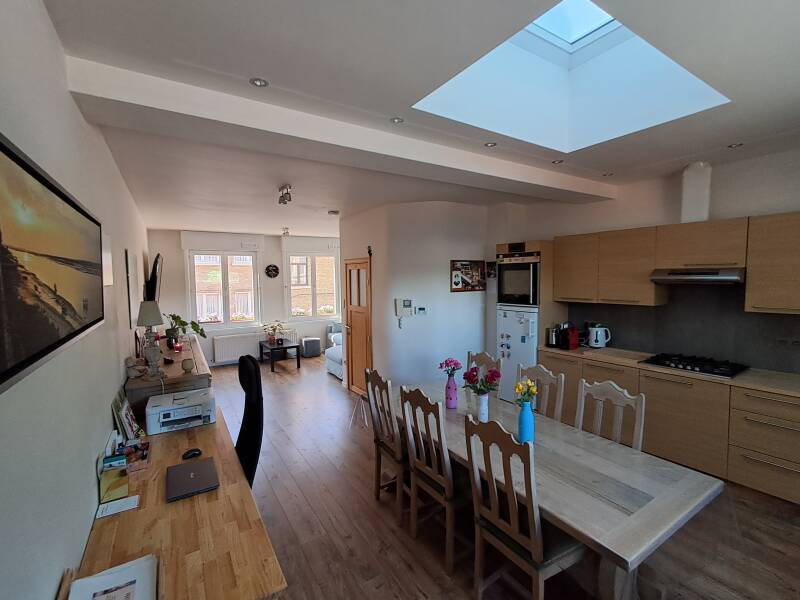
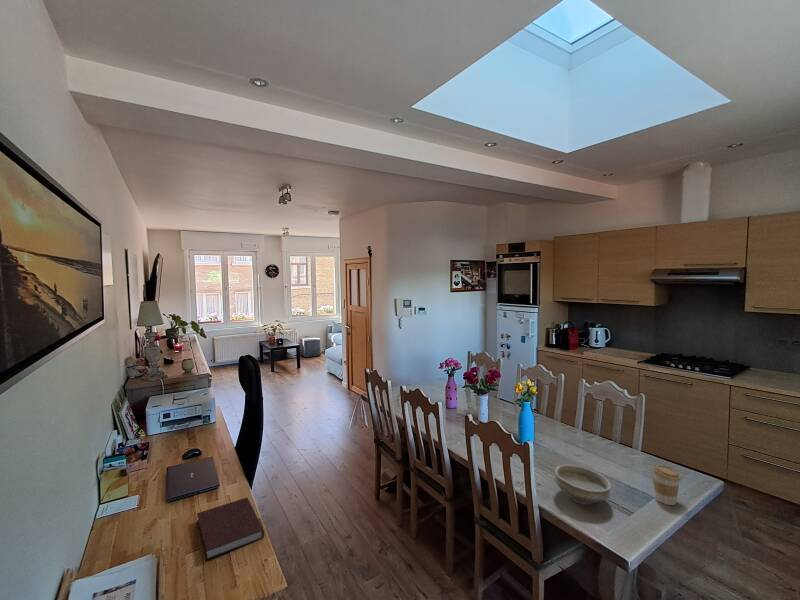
+ bowl (581, 487)
+ notebook (229, 525)
+ coffee cup (666, 484)
